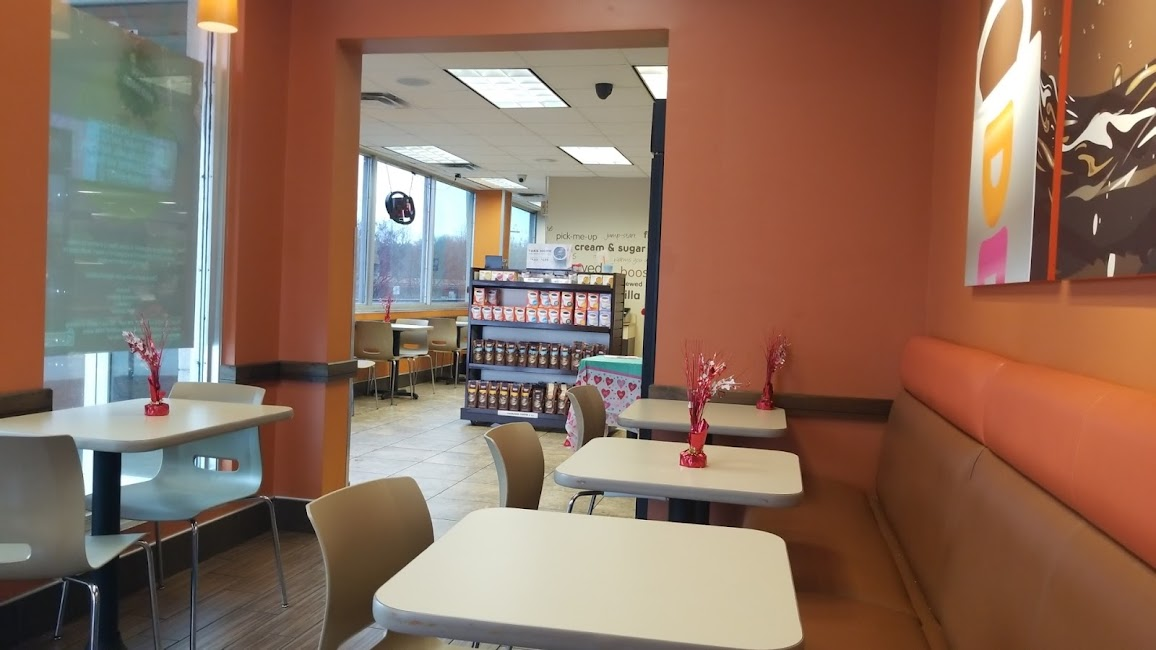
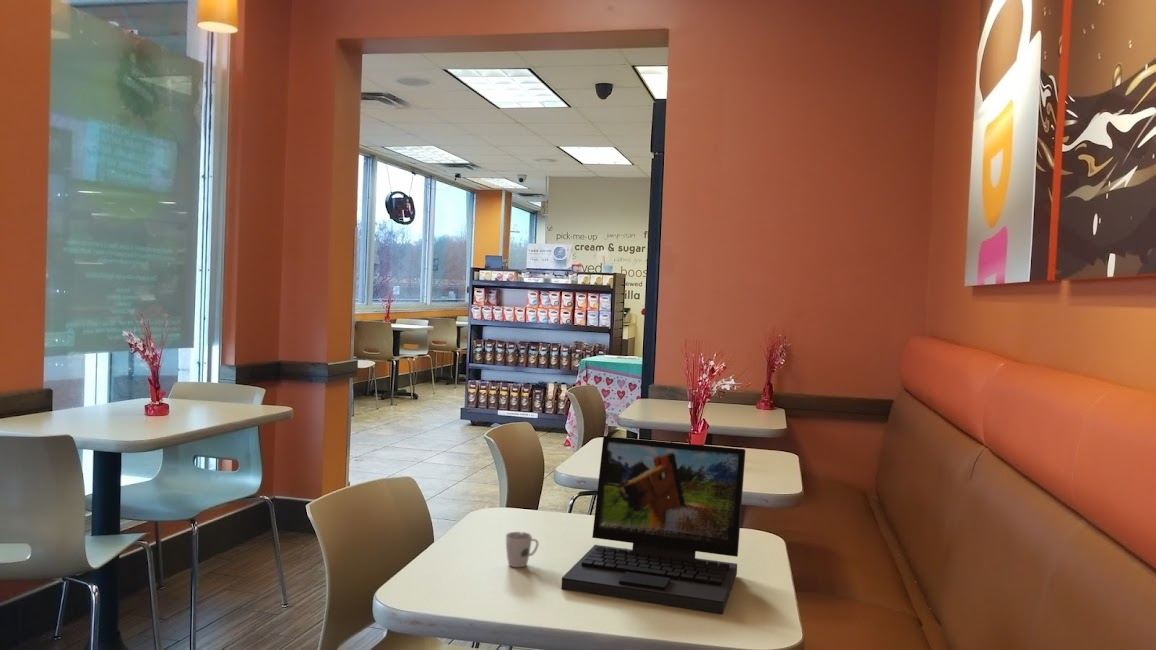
+ cup (522, 539)
+ laptop (658, 513)
